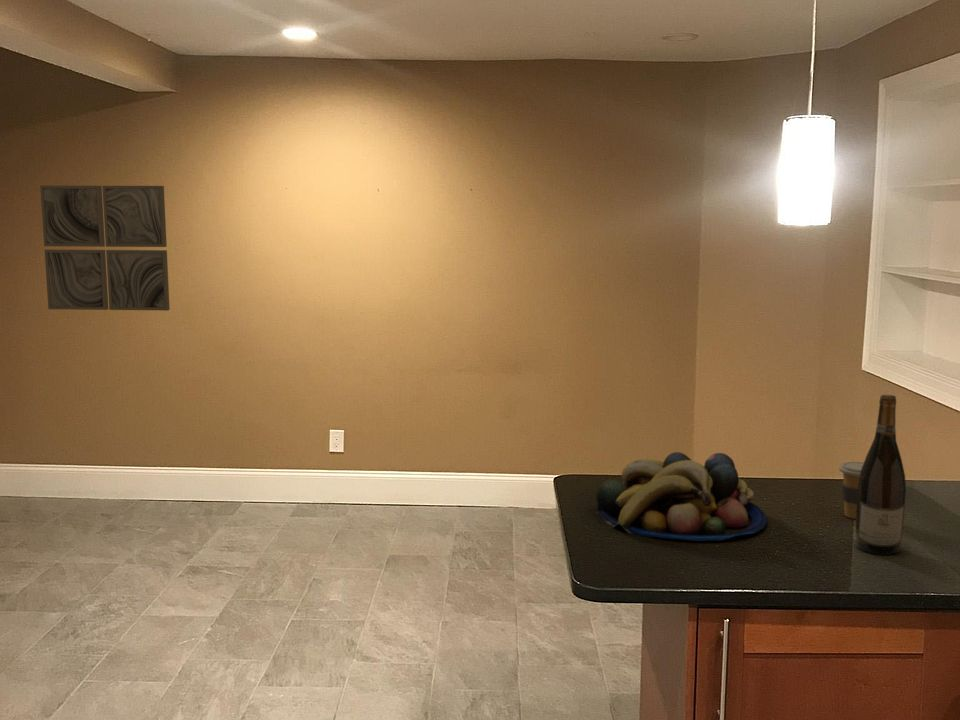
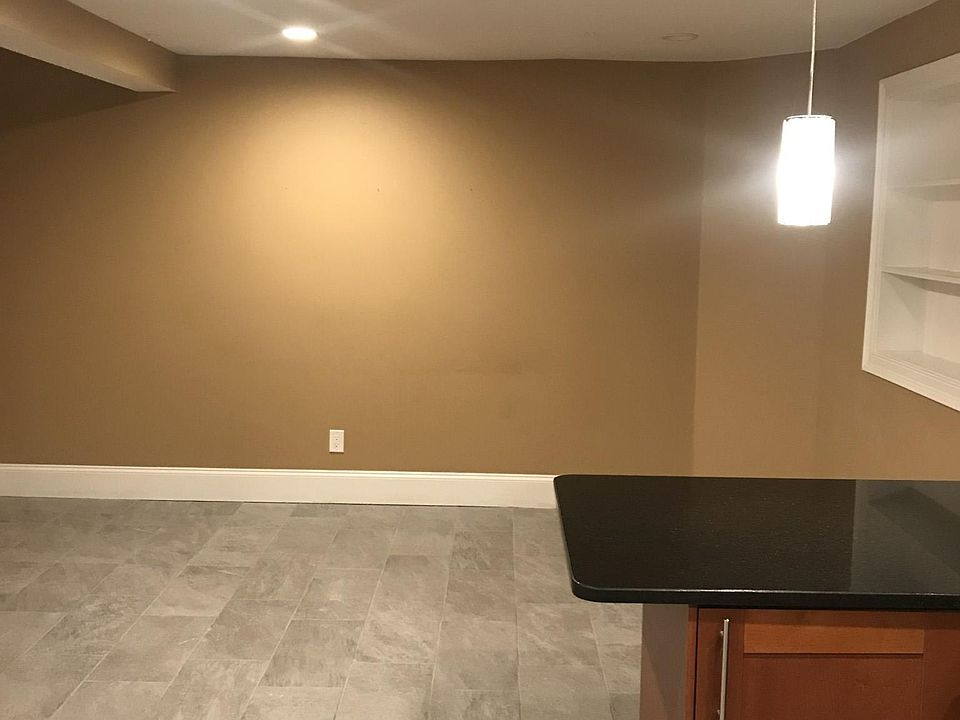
- wall art (106, 246)
- wine bottle (882, 472)
- coffee cup (857, 490)
- fruit bowl (682, 486)
